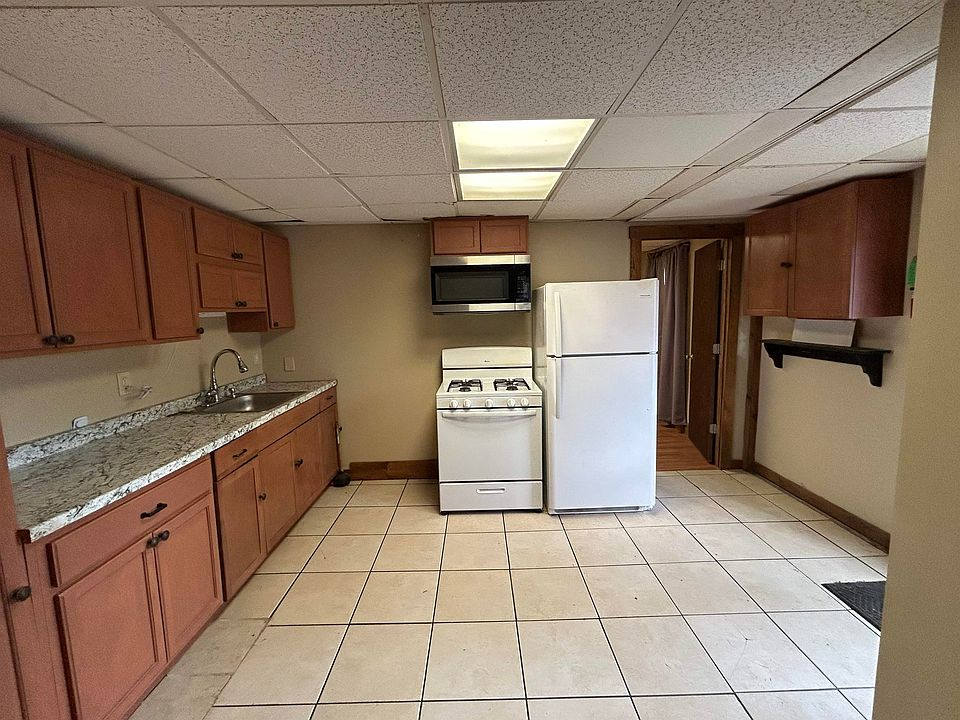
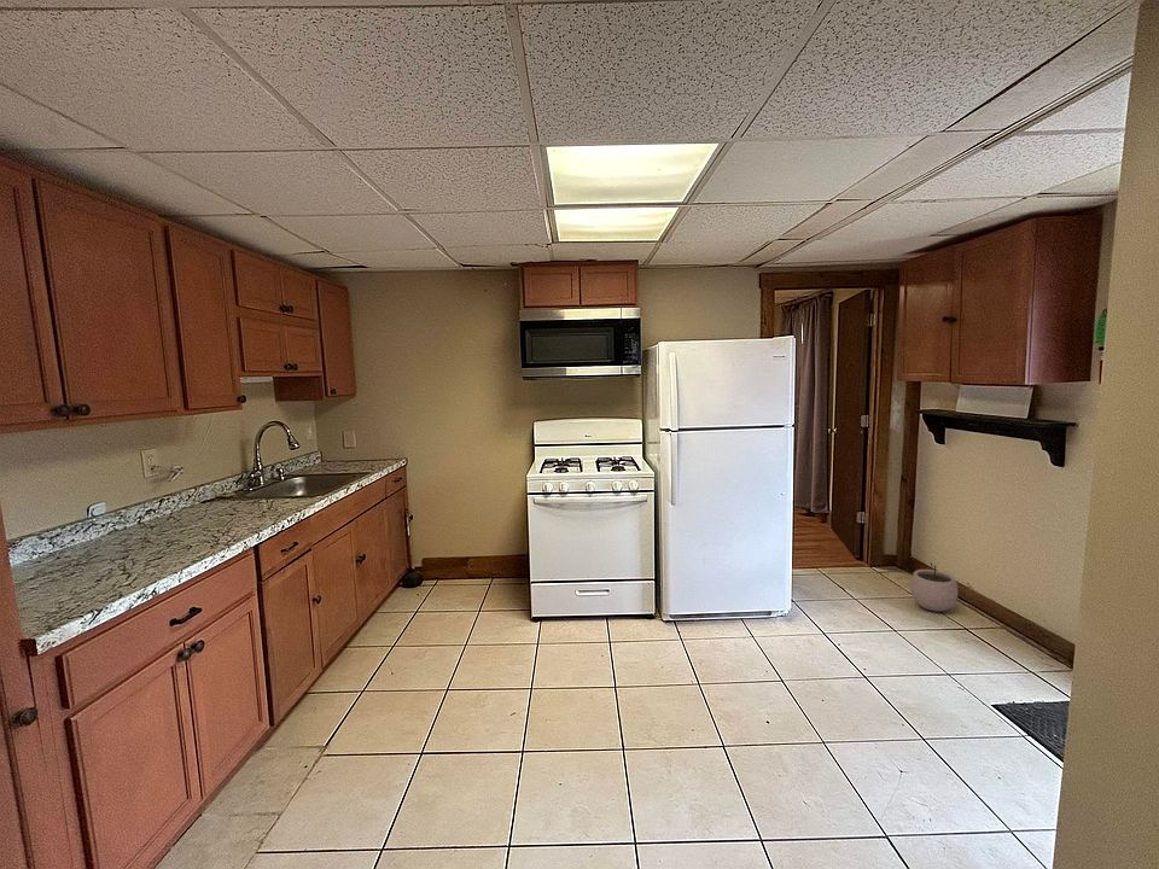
+ plant pot (933, 584)
